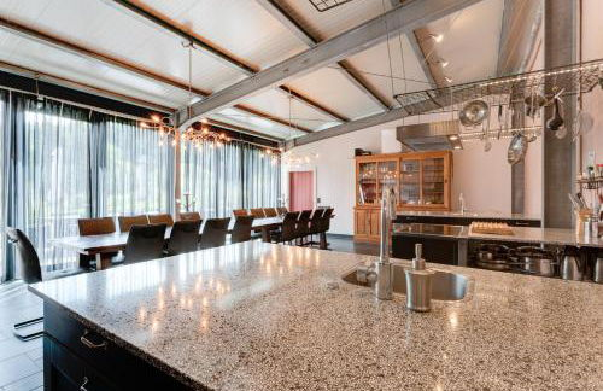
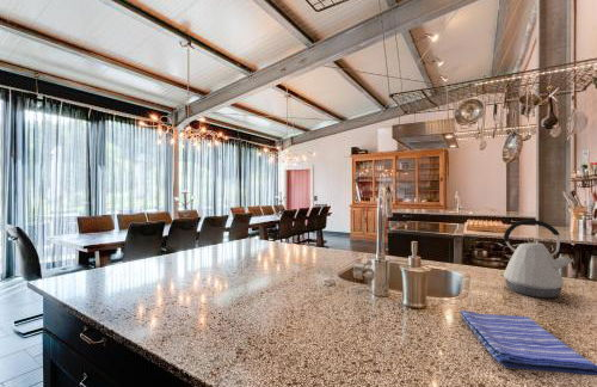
+ dish towel (517, 336)
+ kettle (534, 256)
